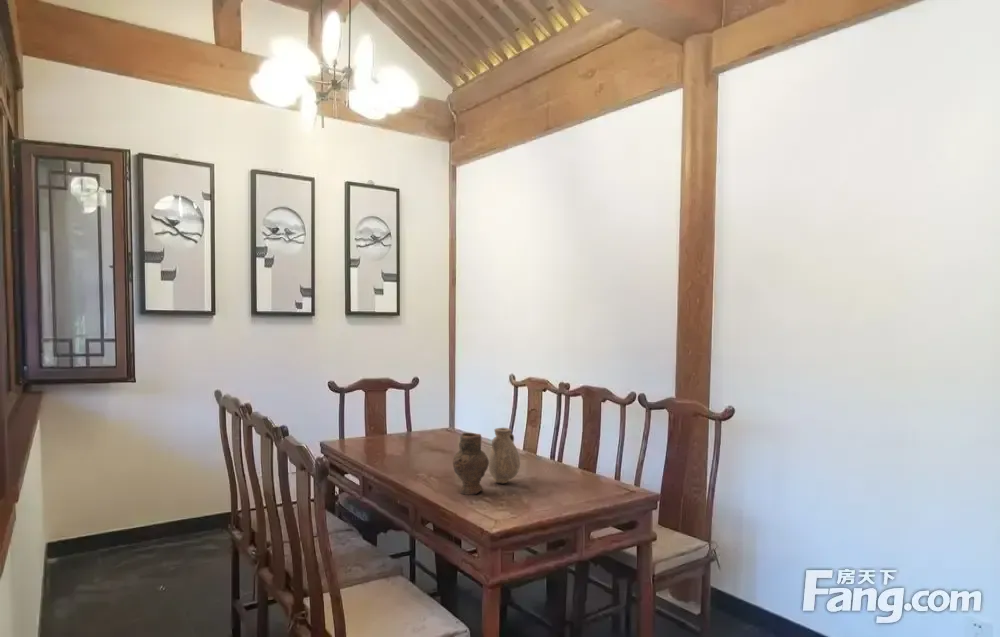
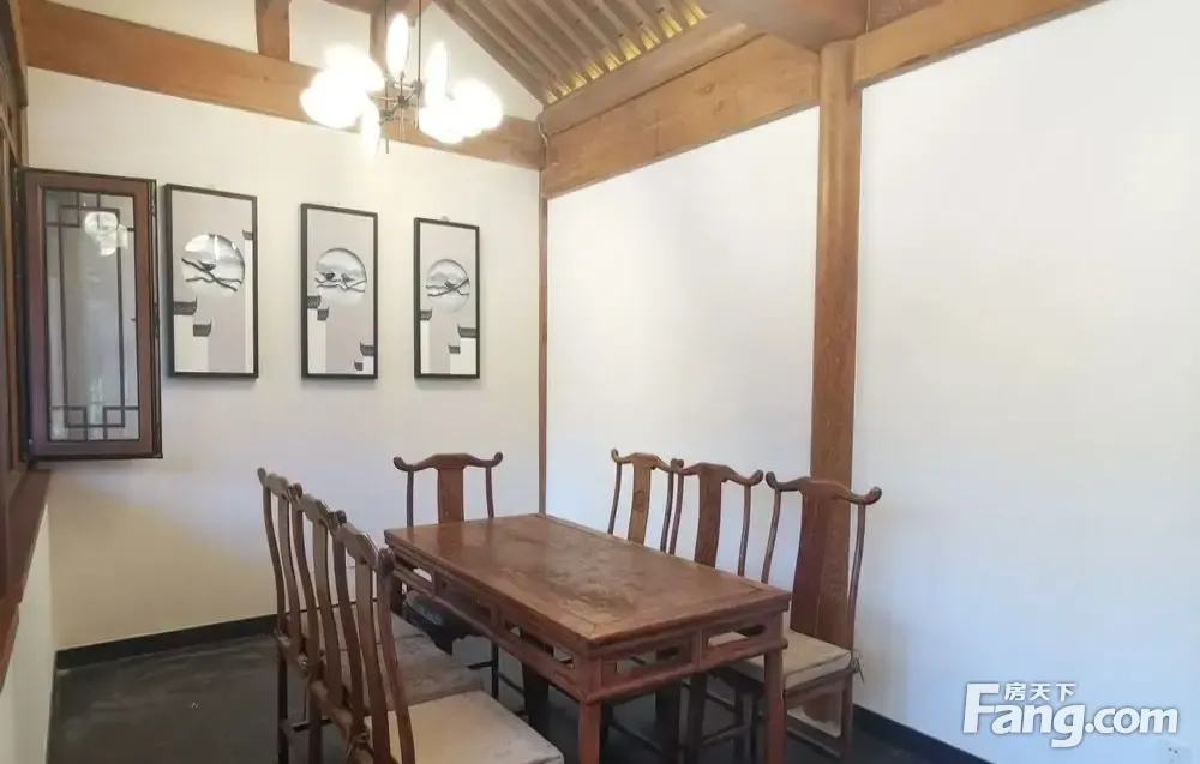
- vase (486, 458)
